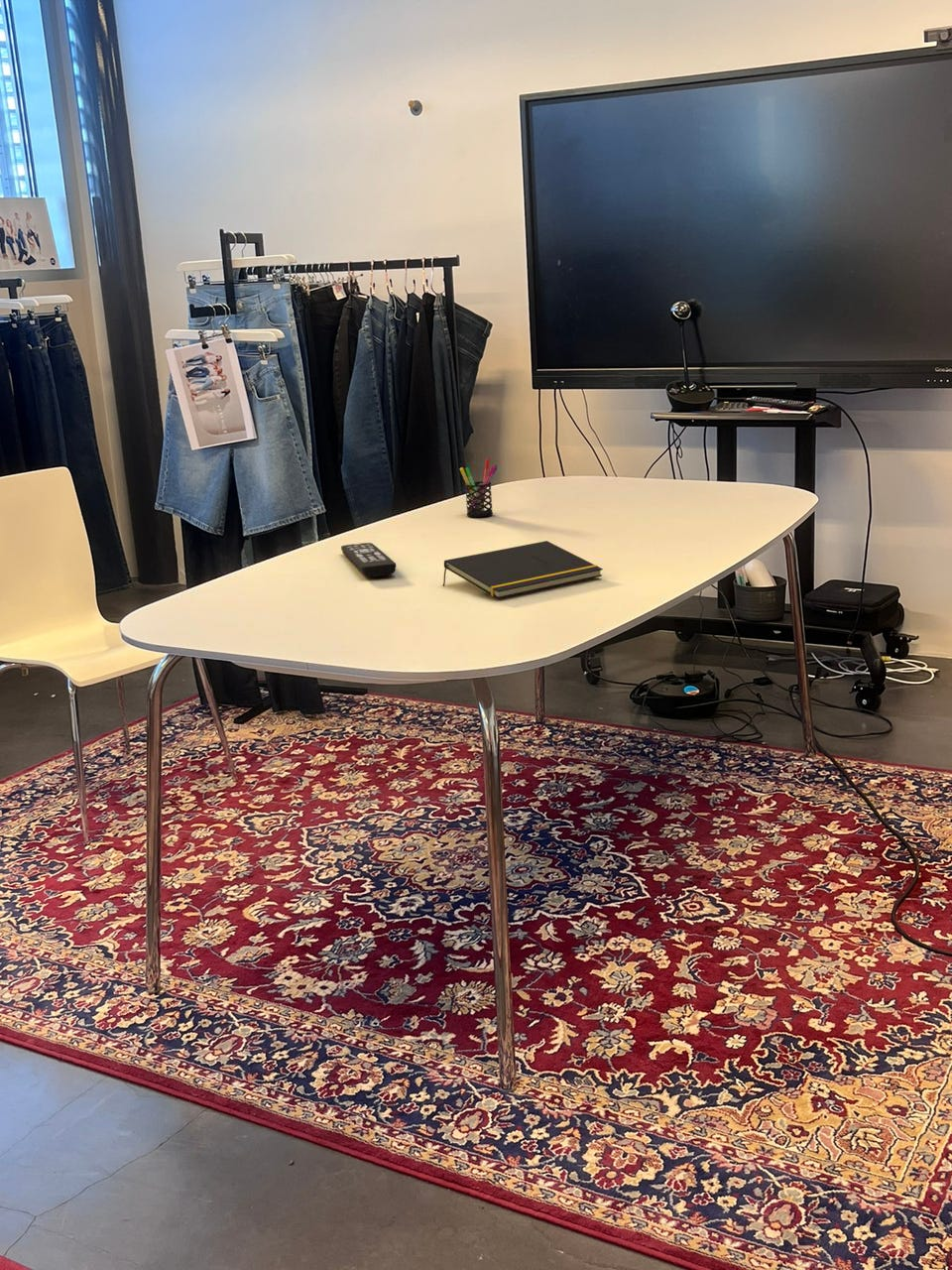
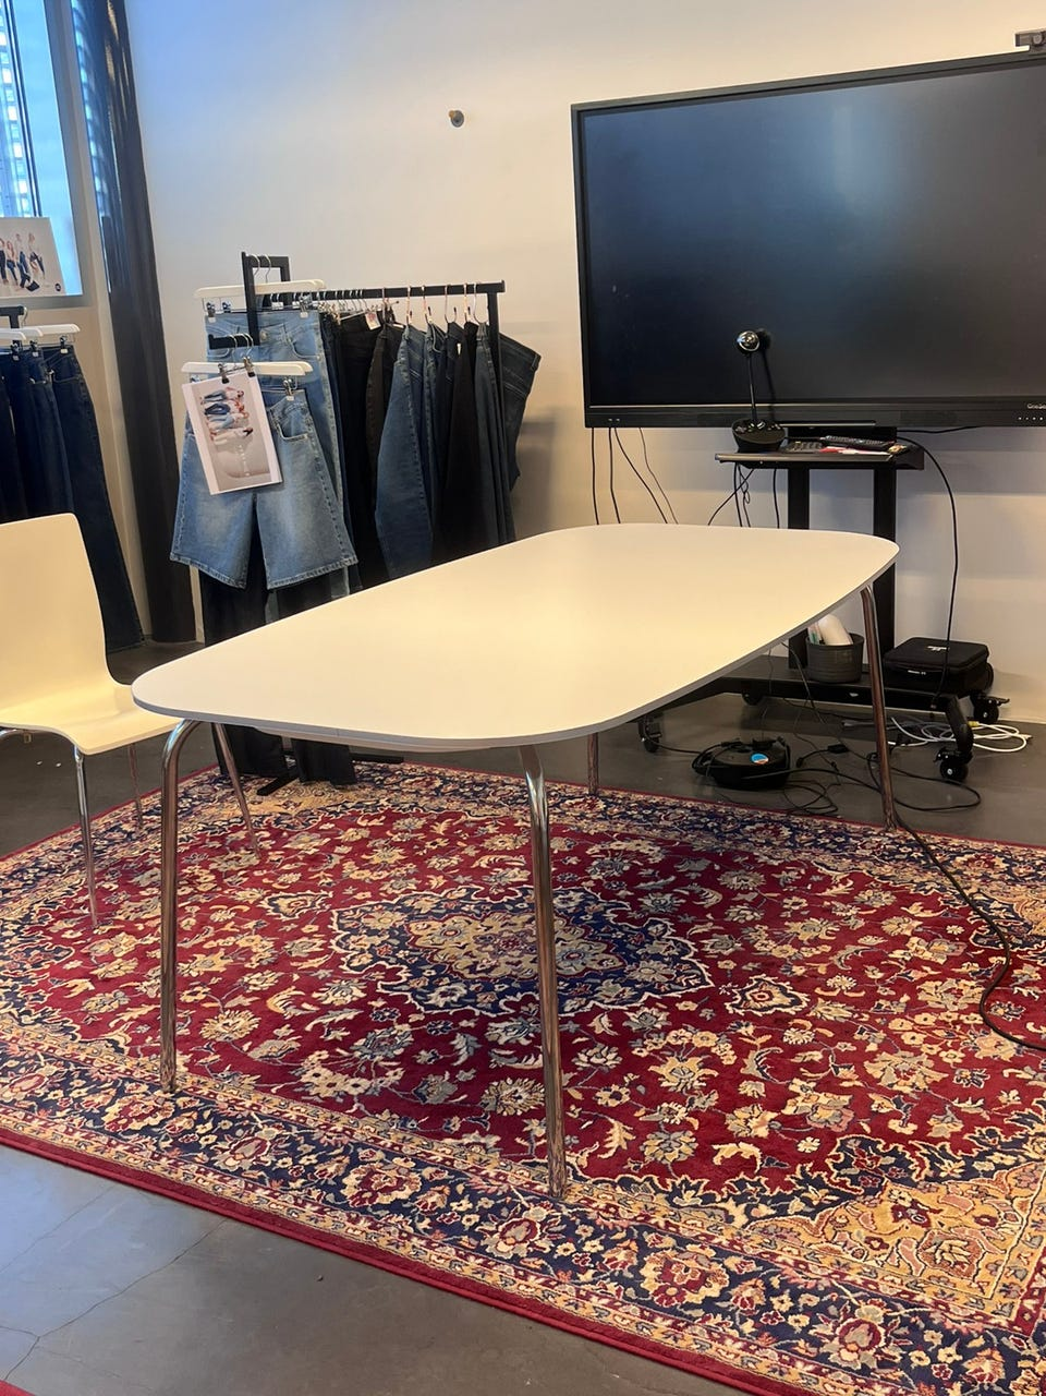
- notepad (523, 568)
- remote control (367, 559)
- pen holder (477, 486)
